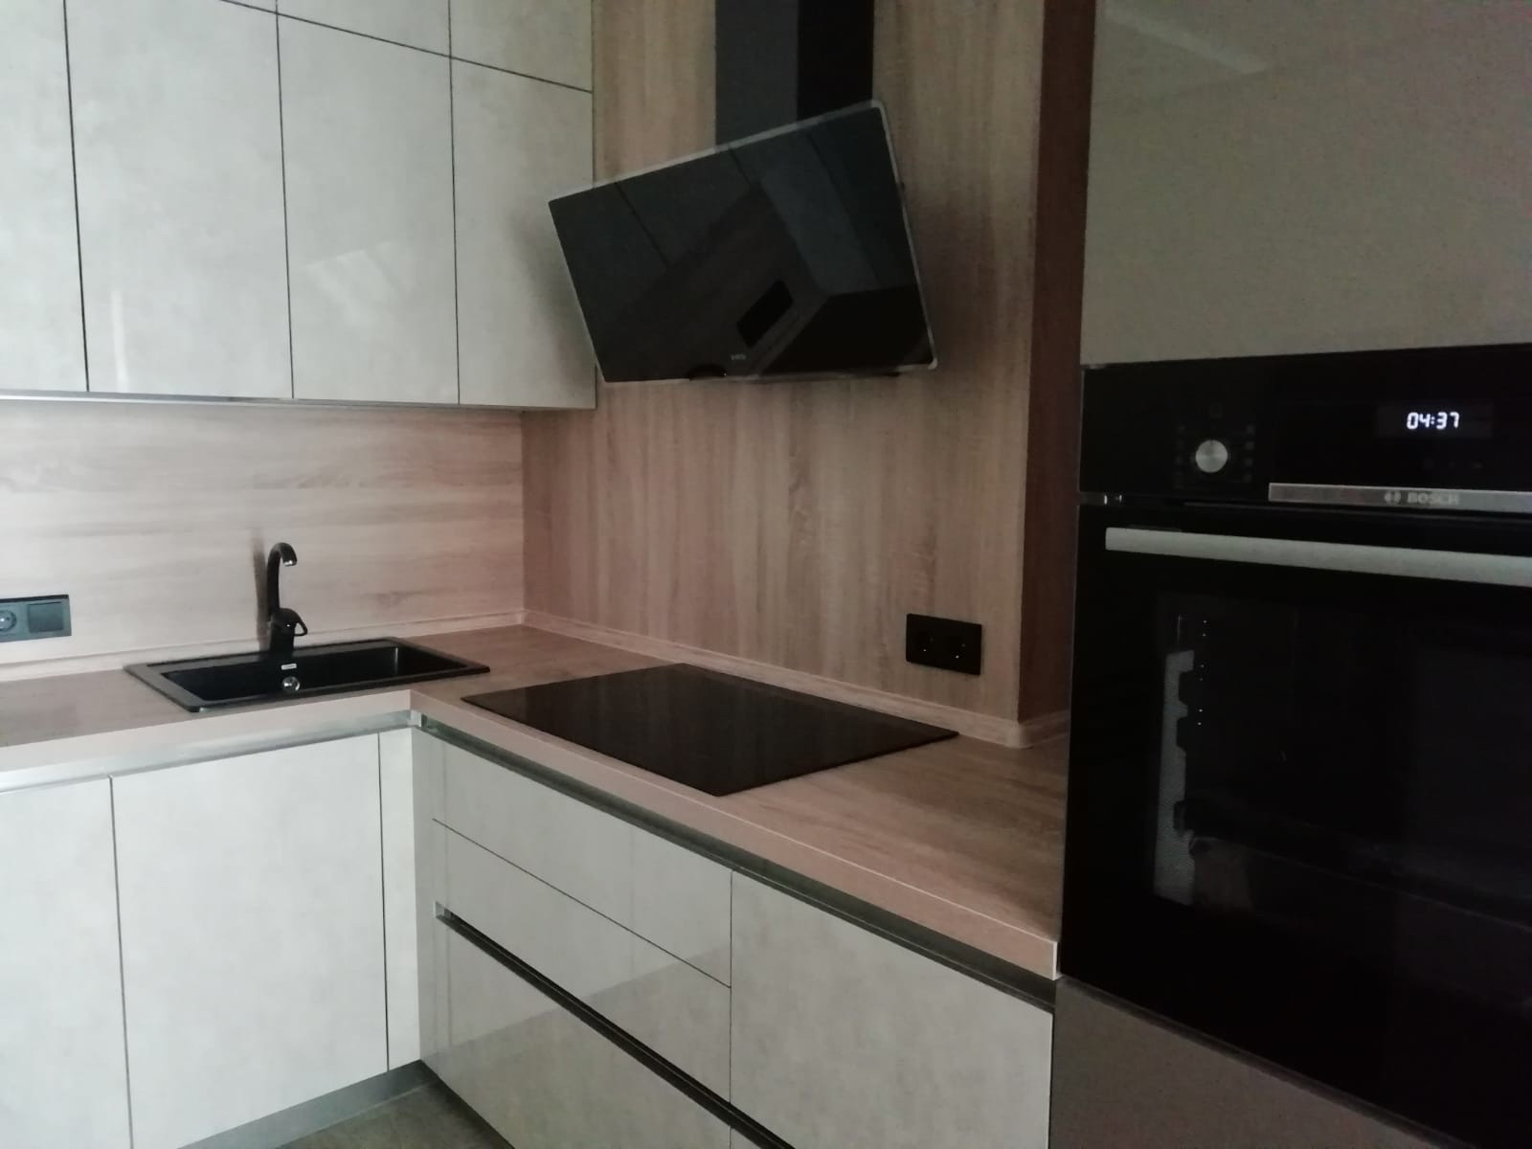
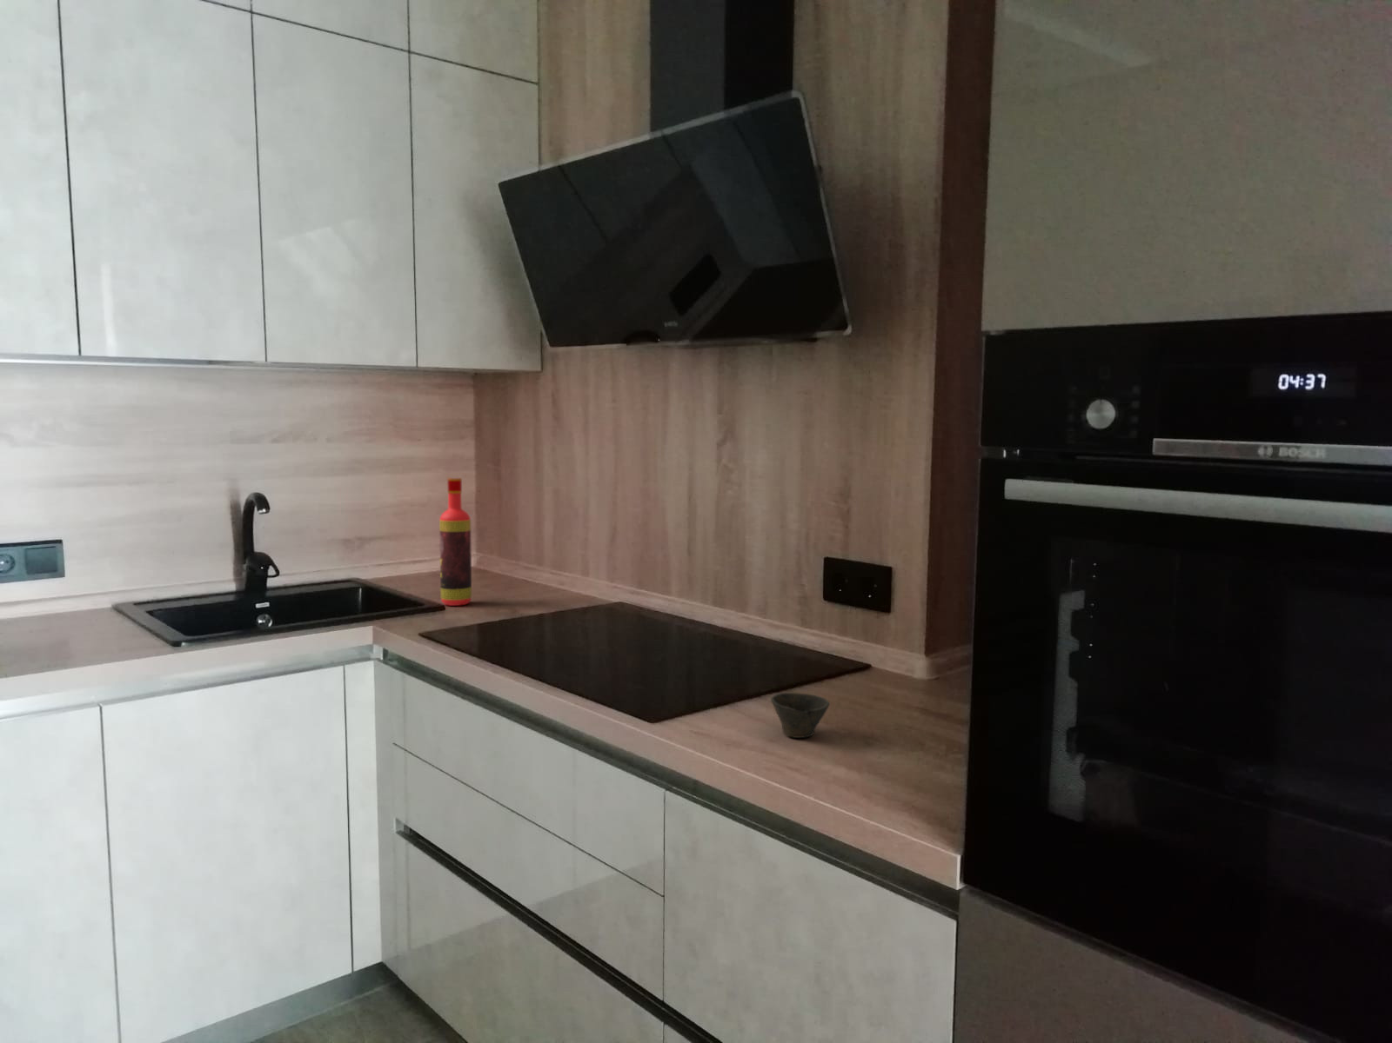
+ cup (798, 714)
+ bottle (455, 540)
